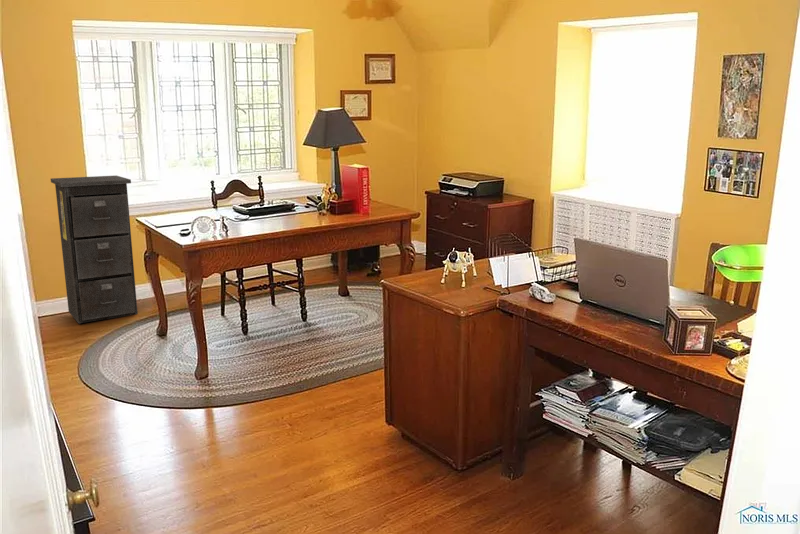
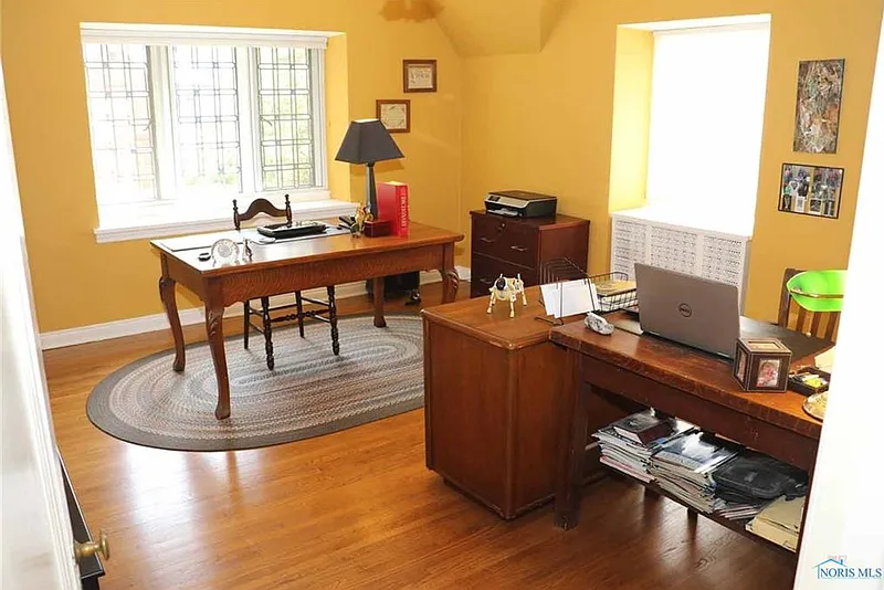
- filing cabinet (97, 248)
